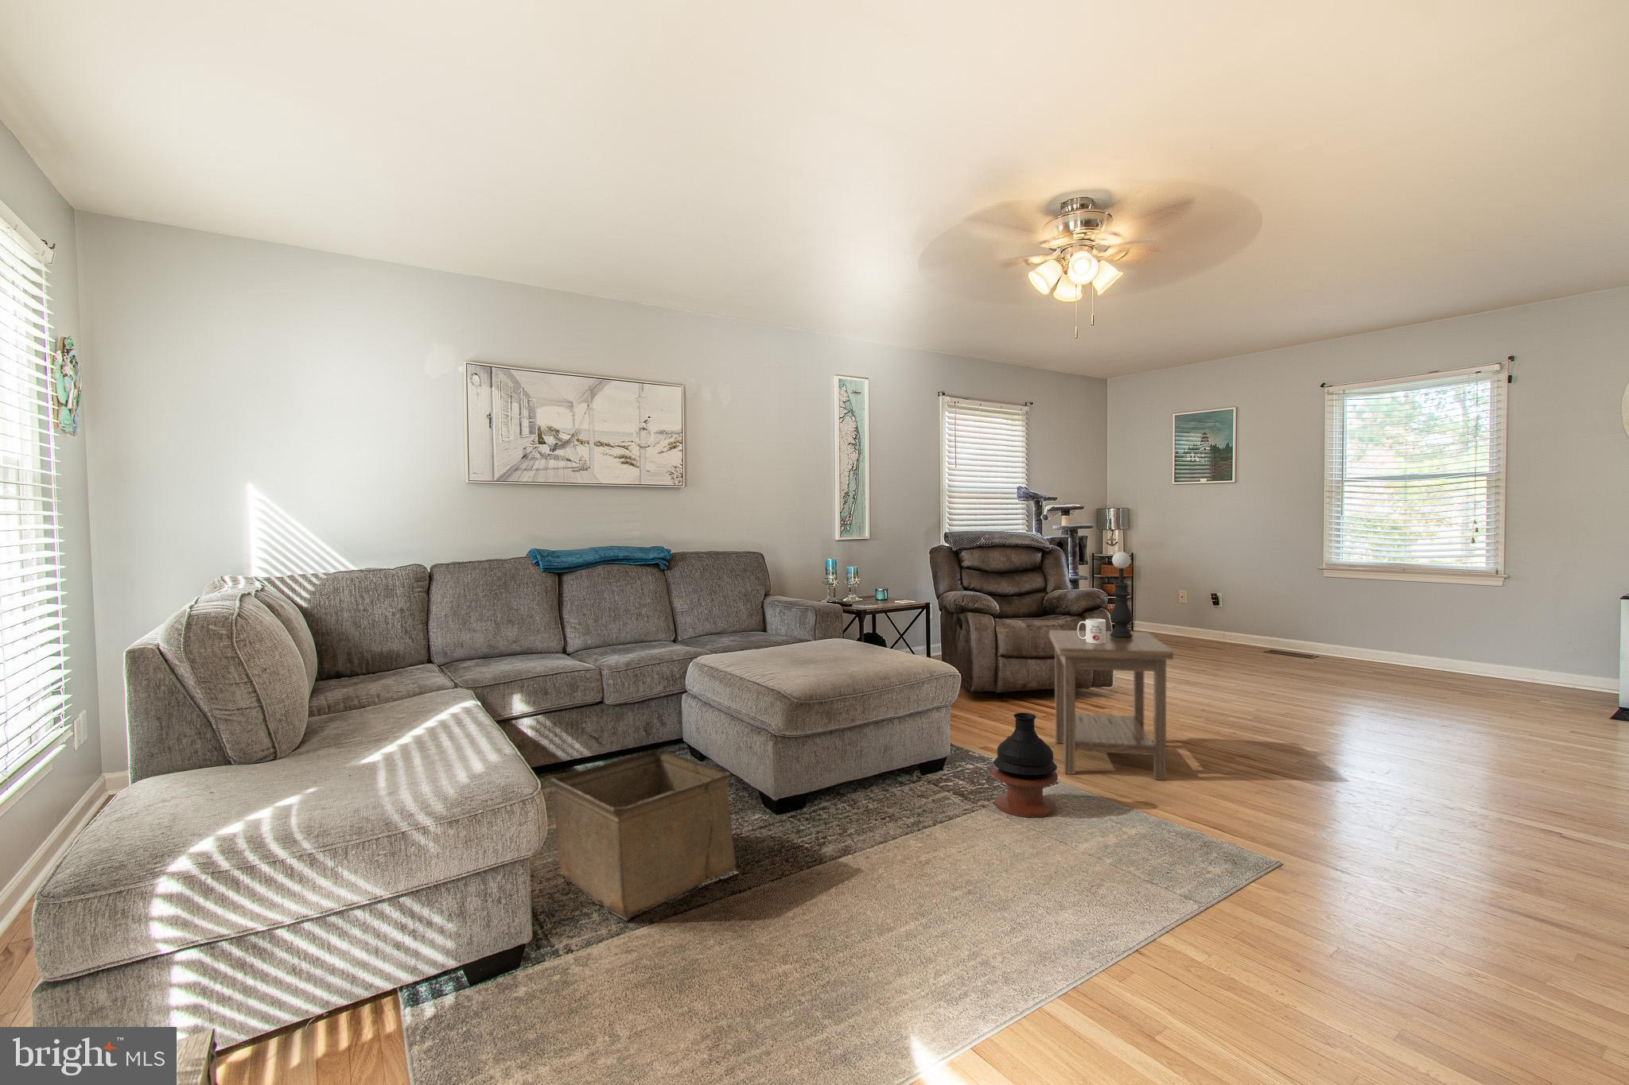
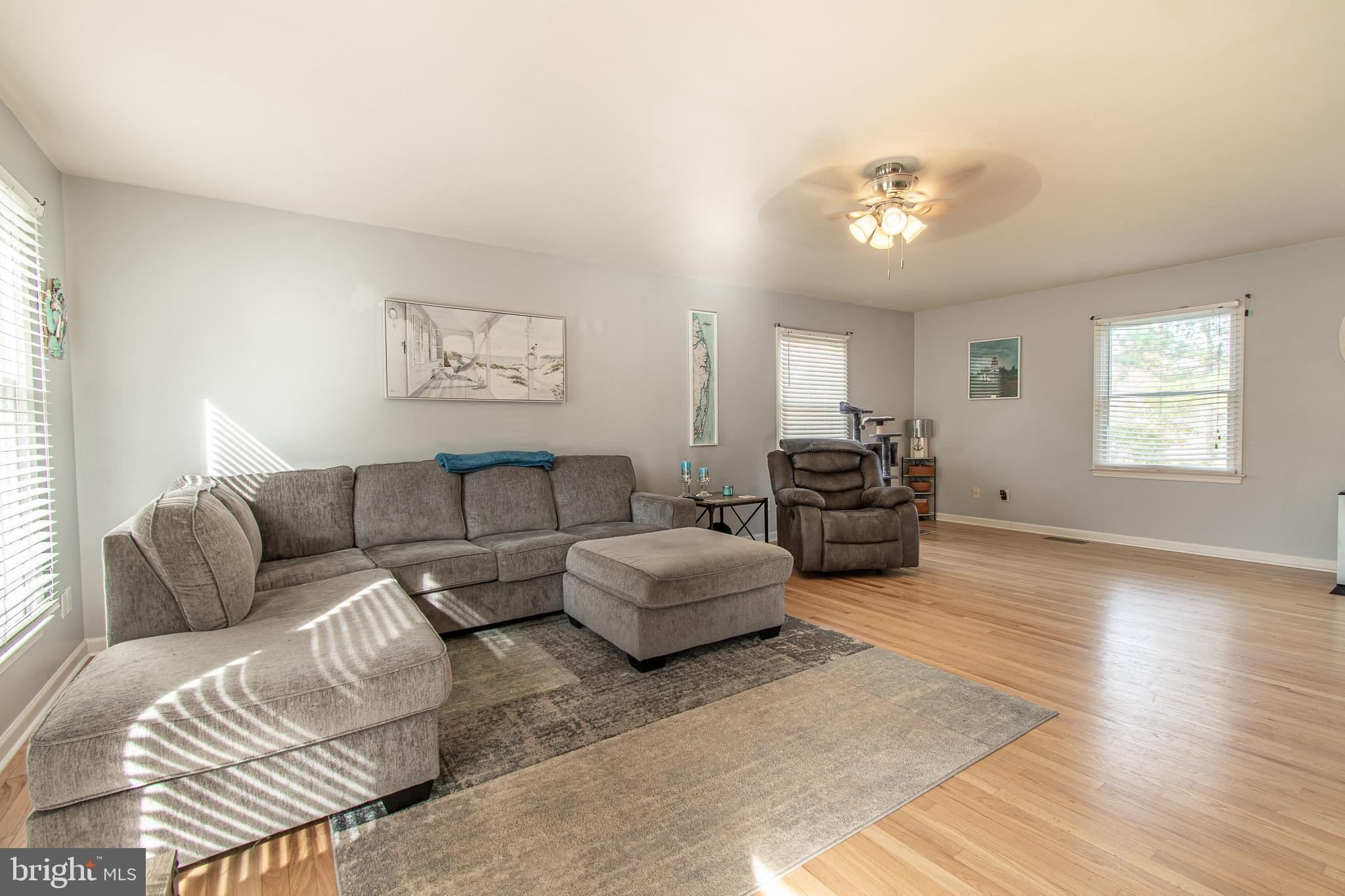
- storage bin (644, 823)
- vase (1025, 760)
- side table (1107, 714)
- mug (1091, 630)
- table lamp (1120, 593)
